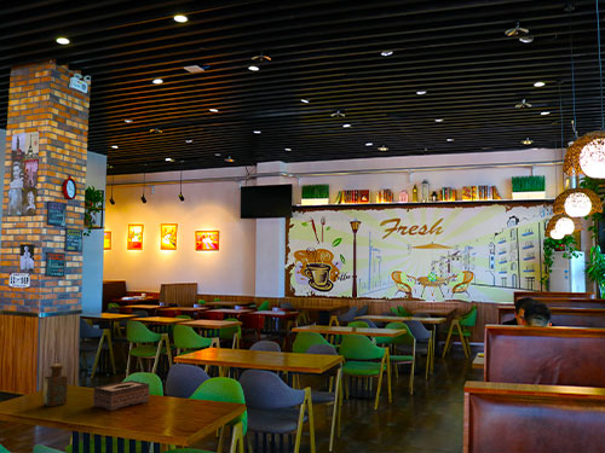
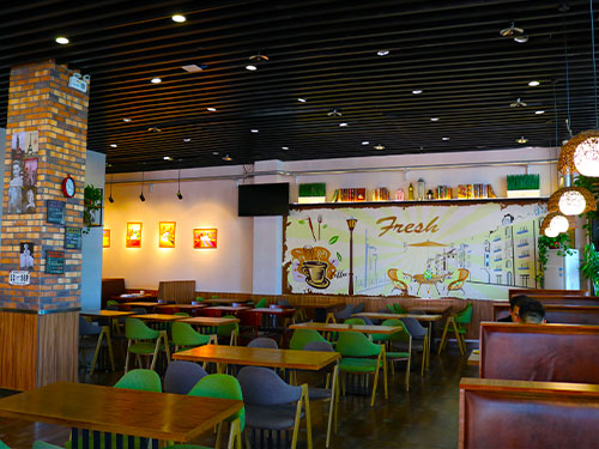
- bottle (56, 384)
- tissue box (121, 394)
